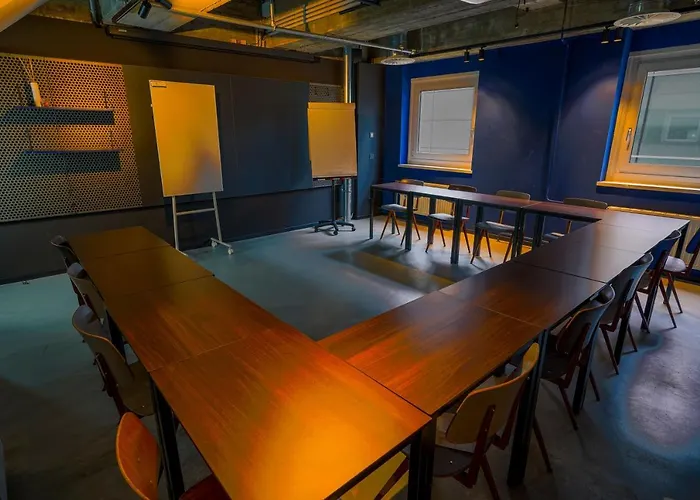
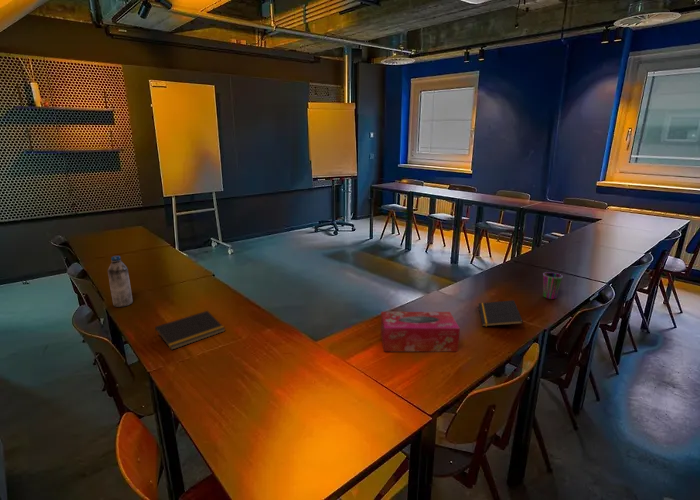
+ tissue box (418, 330)
+ notepad (499, 312)
+ notepad (190, 328)
+ water bottle (119, 280)
+ cup (551, 286)
